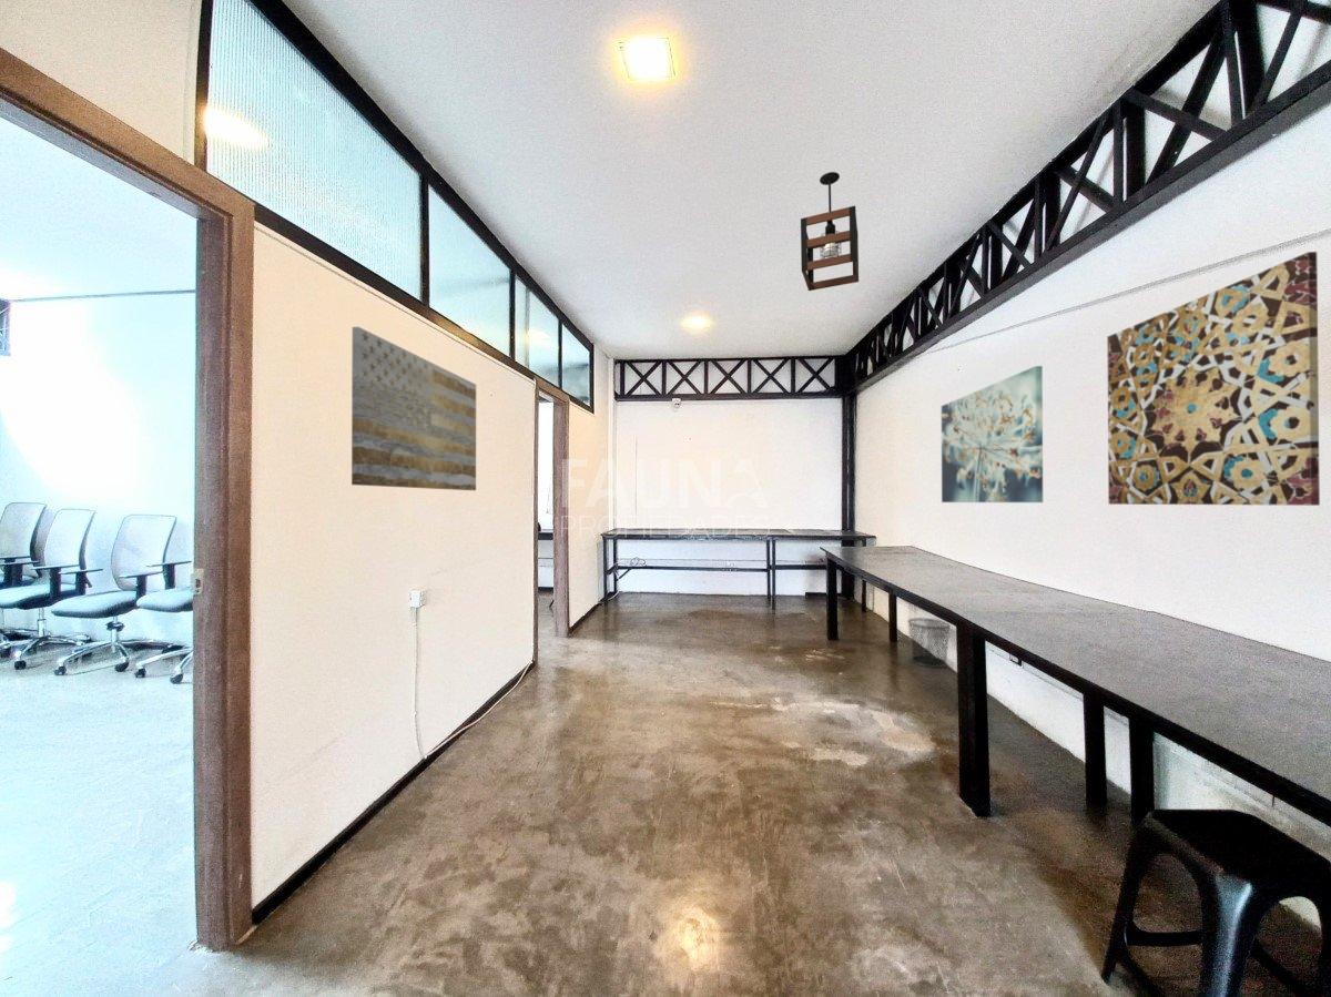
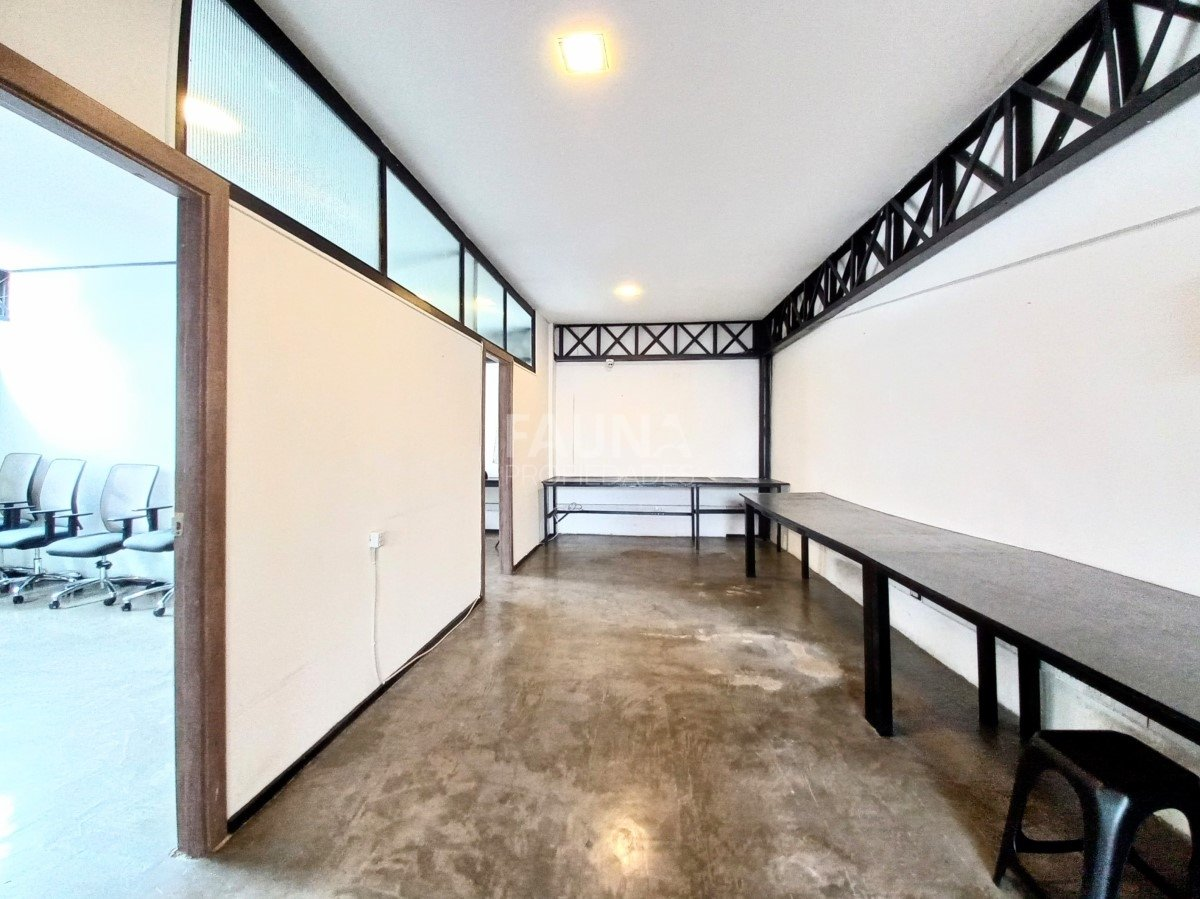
- waste bin (928, 642)
- wall art (983, 446)
- wall art (426, 425)
- pendant light (830, 226)
- wall art (1191, 403)
